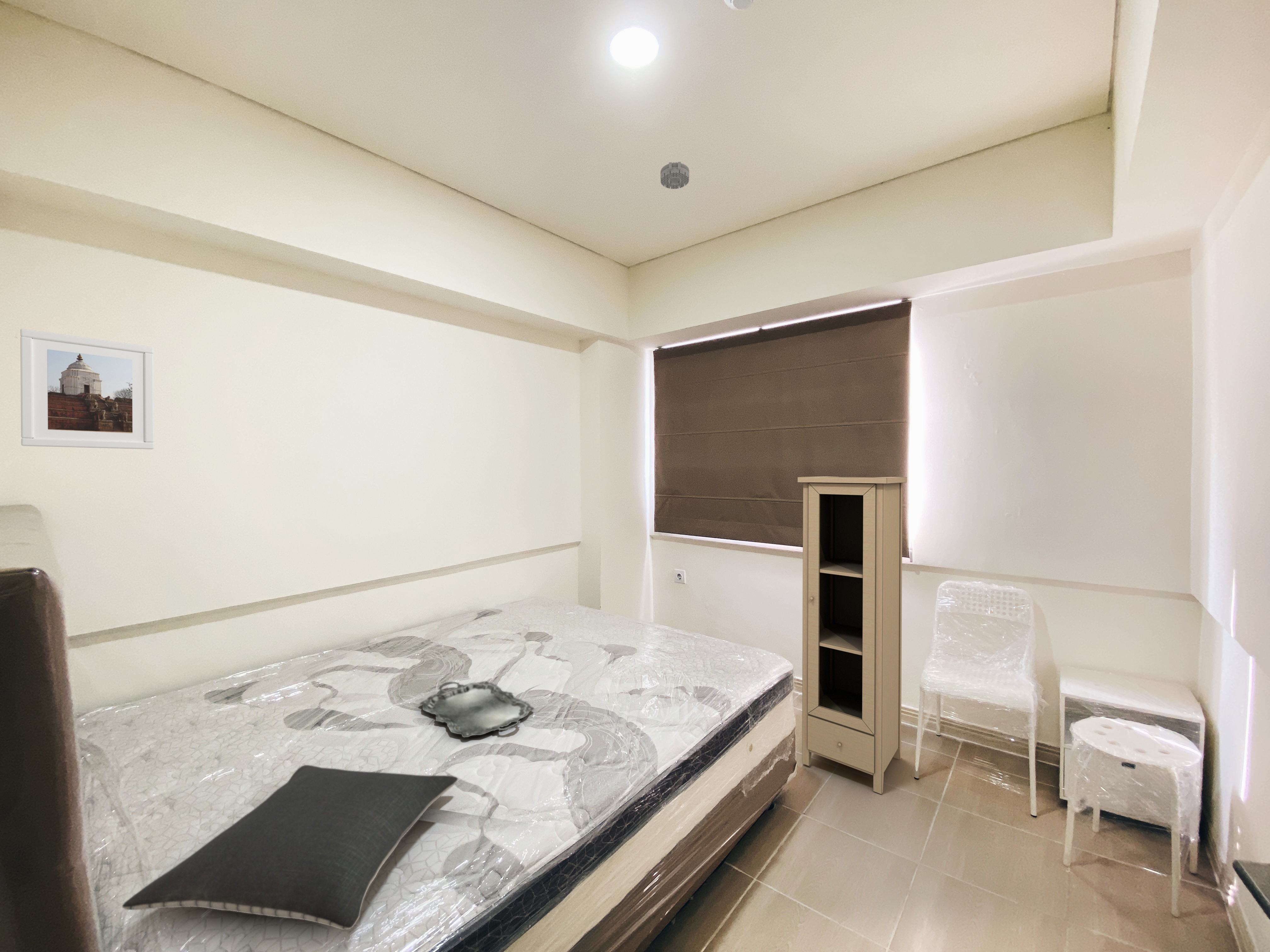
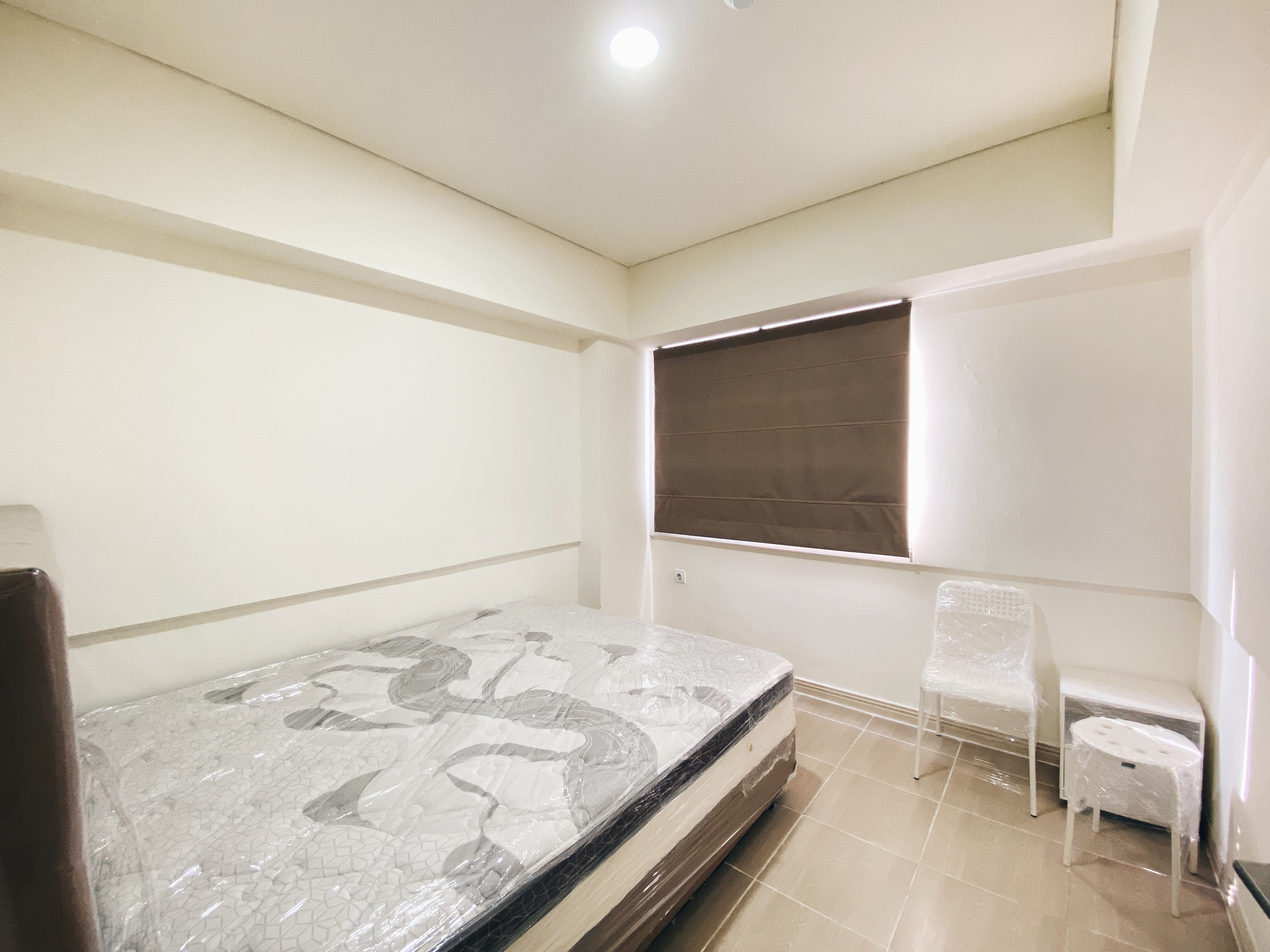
- cupboard (852, 620)
- smoke detector (675, 175)
- serving tray (476, 706)
- pillow (320, 831)
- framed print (92, 393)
